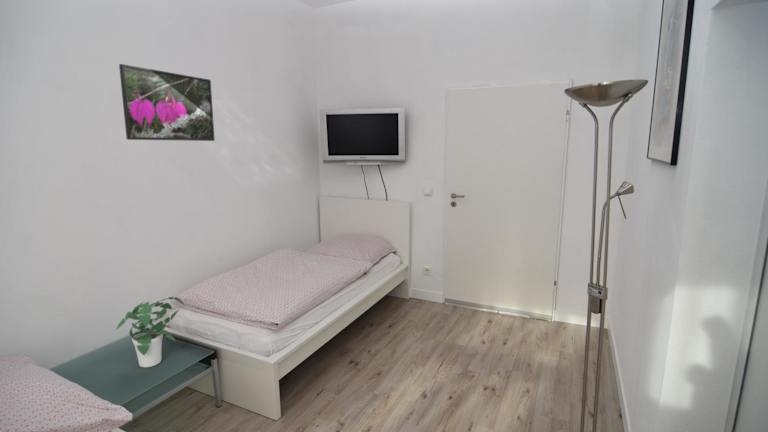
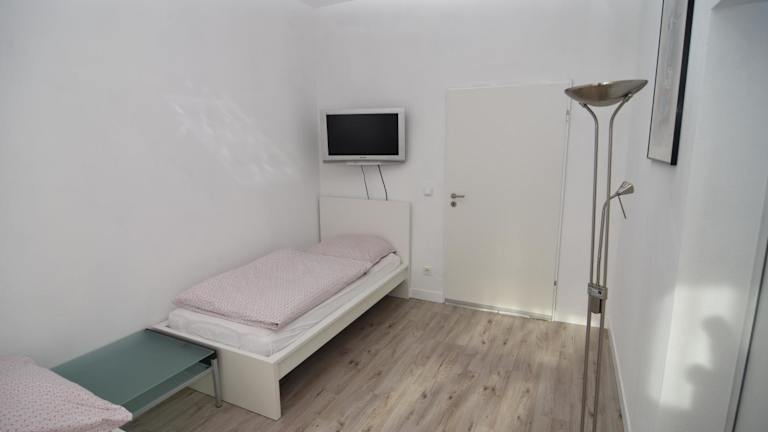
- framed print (172, 106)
- potted plant (153, 330)
